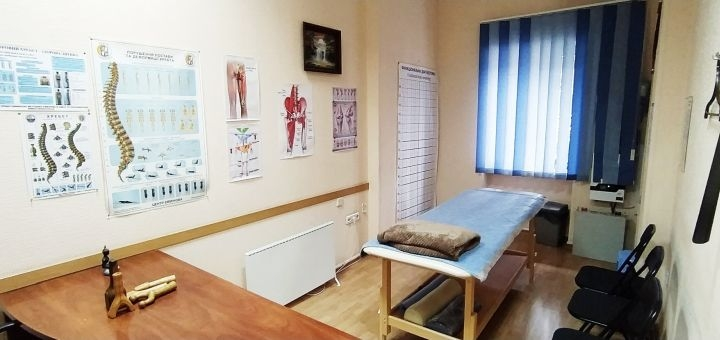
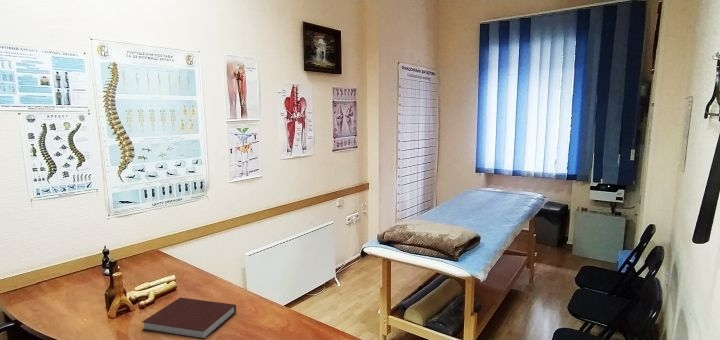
+ notebook (191, 316)
